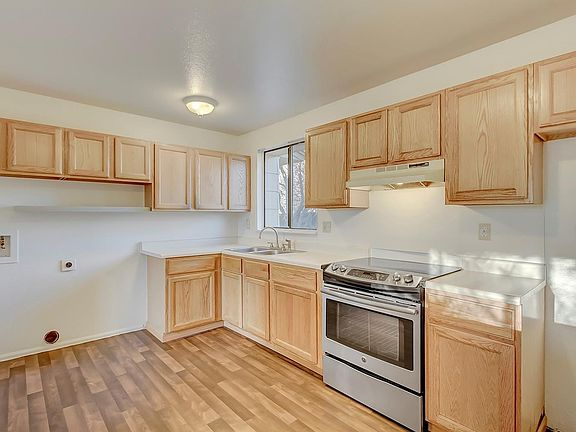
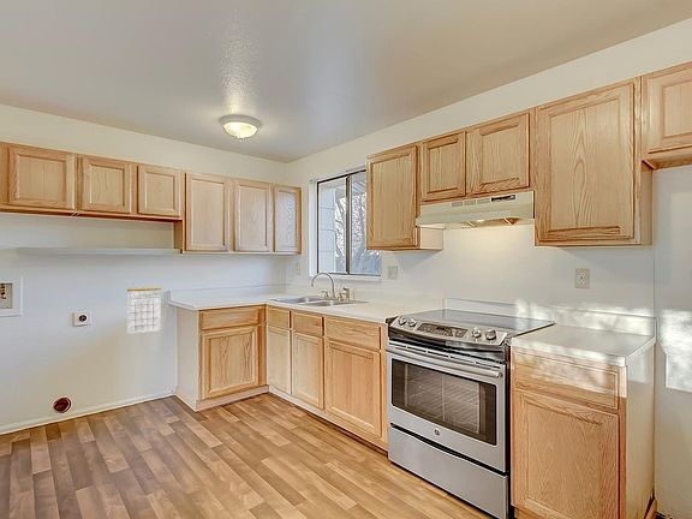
+ calendar (144, 304)
